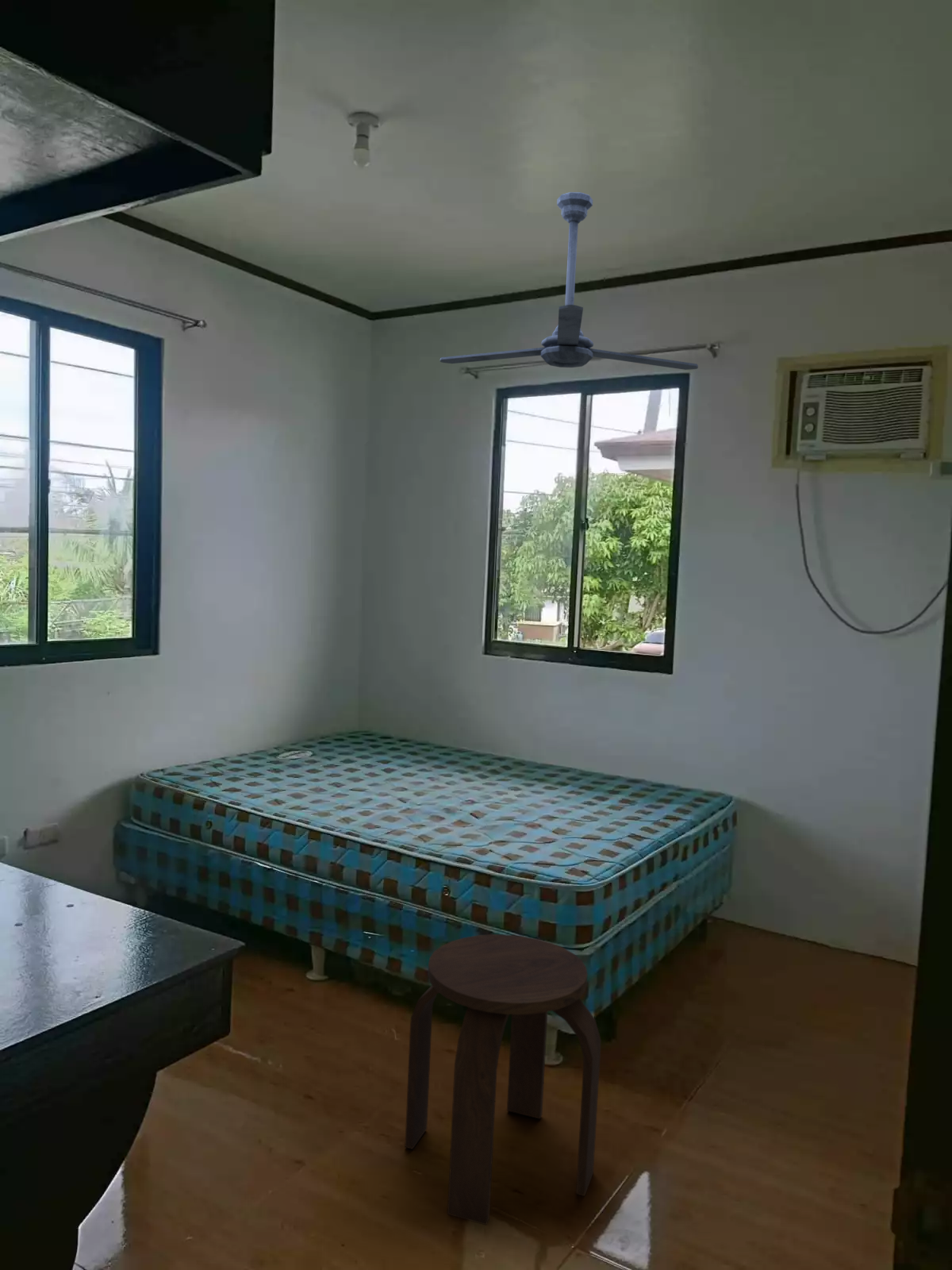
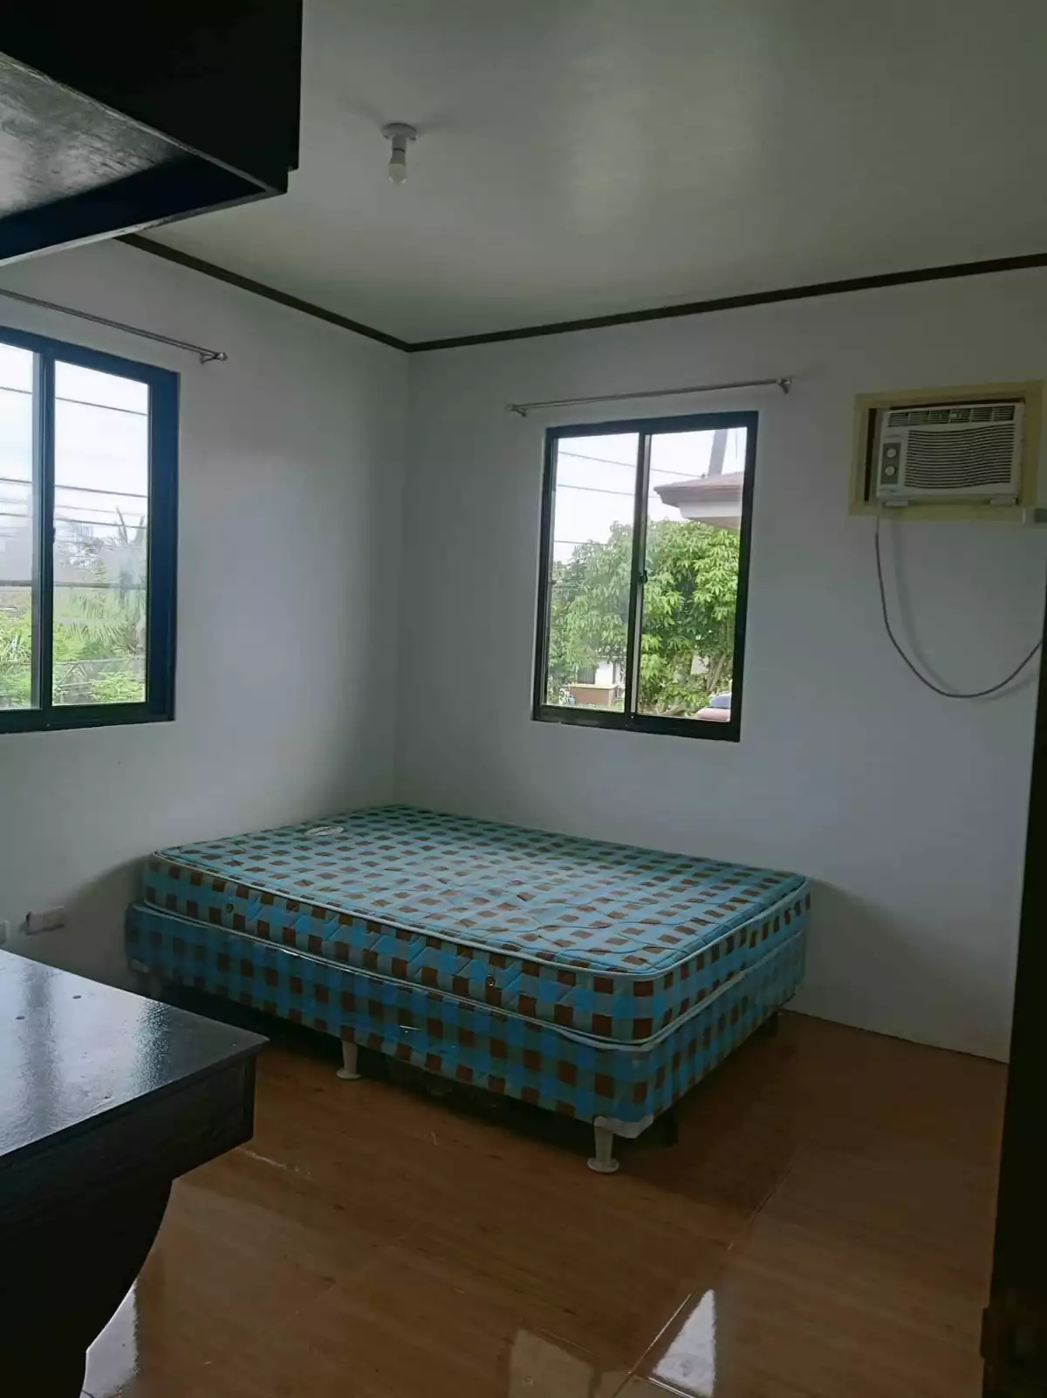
- ceiling fan (572, 269)
- stool (497, 1063)
